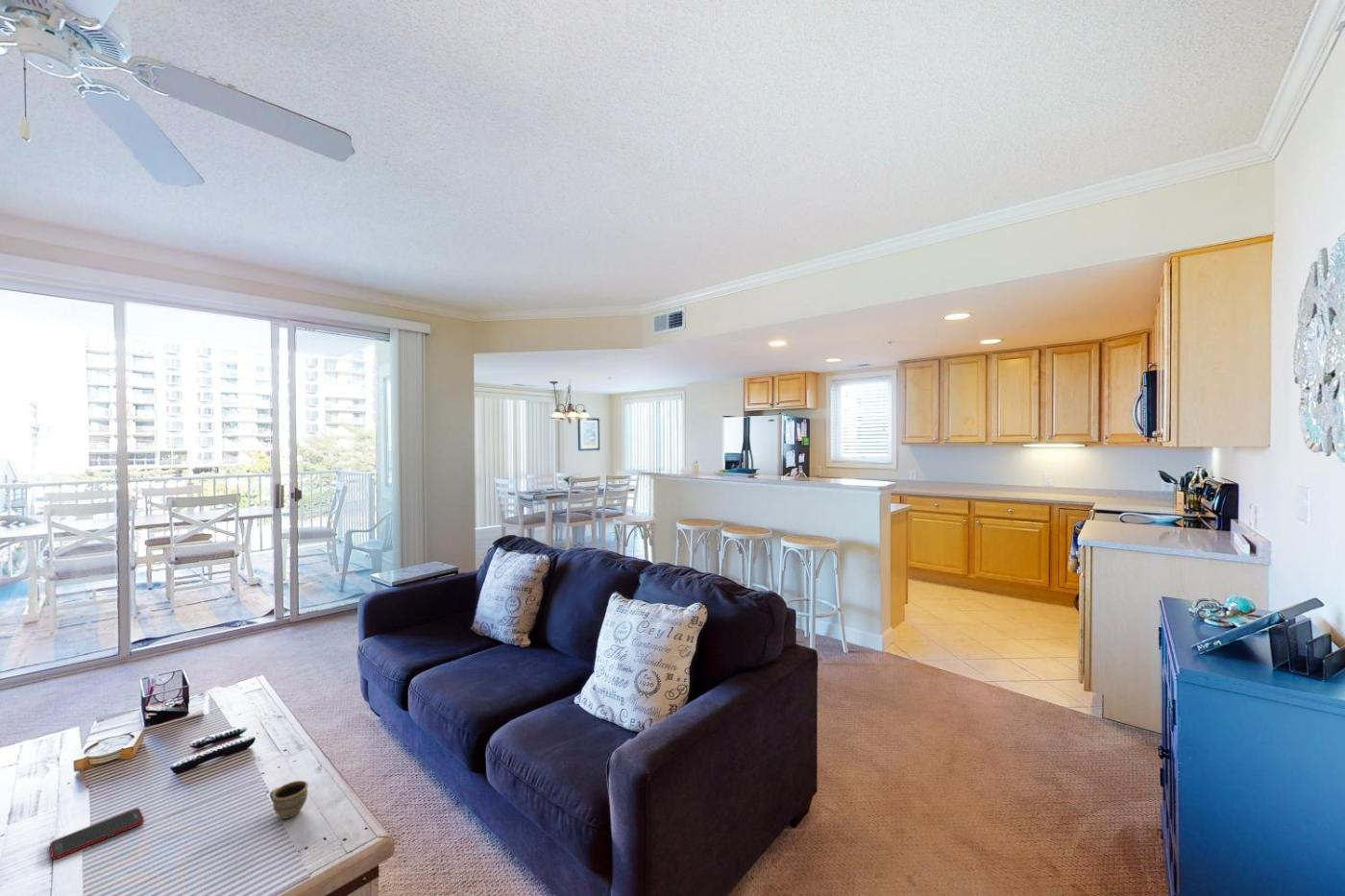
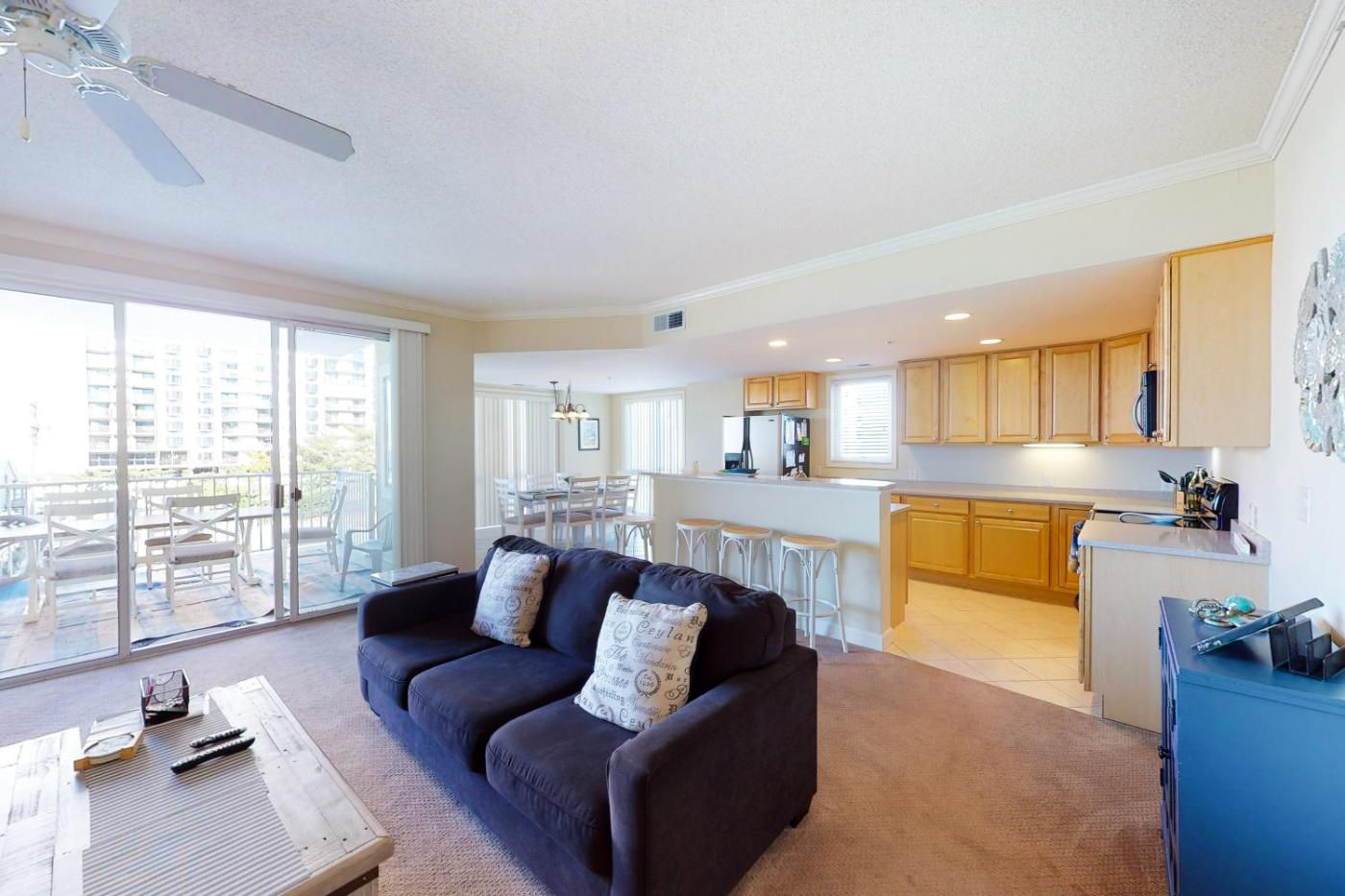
- cell phone (98, 832)
- cup (287, 799)
